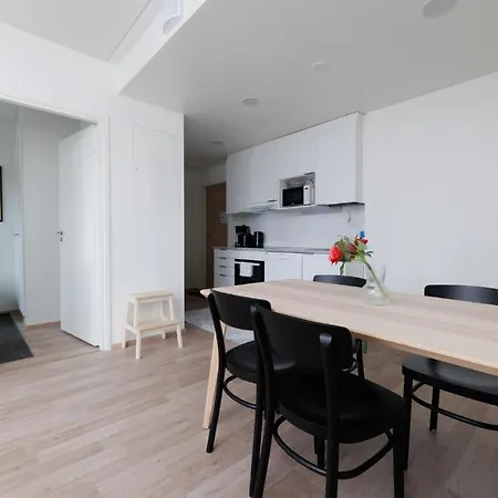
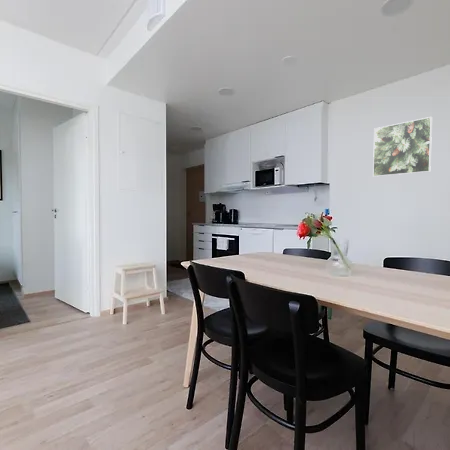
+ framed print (400, 148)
